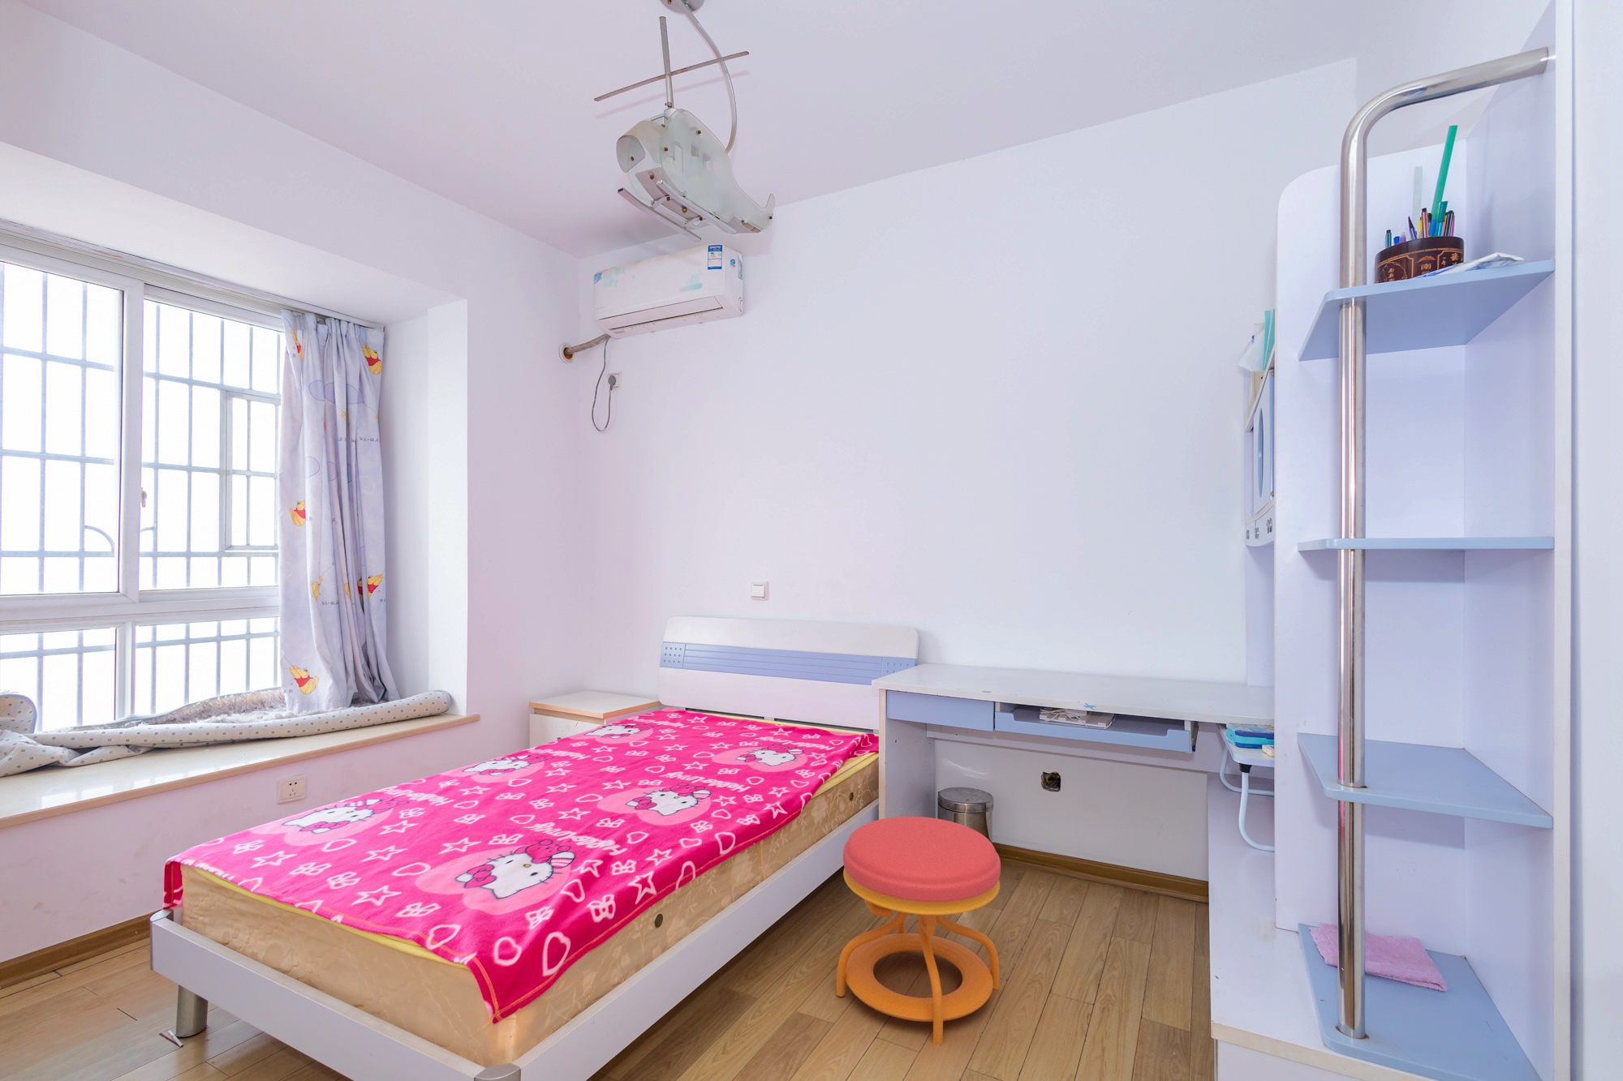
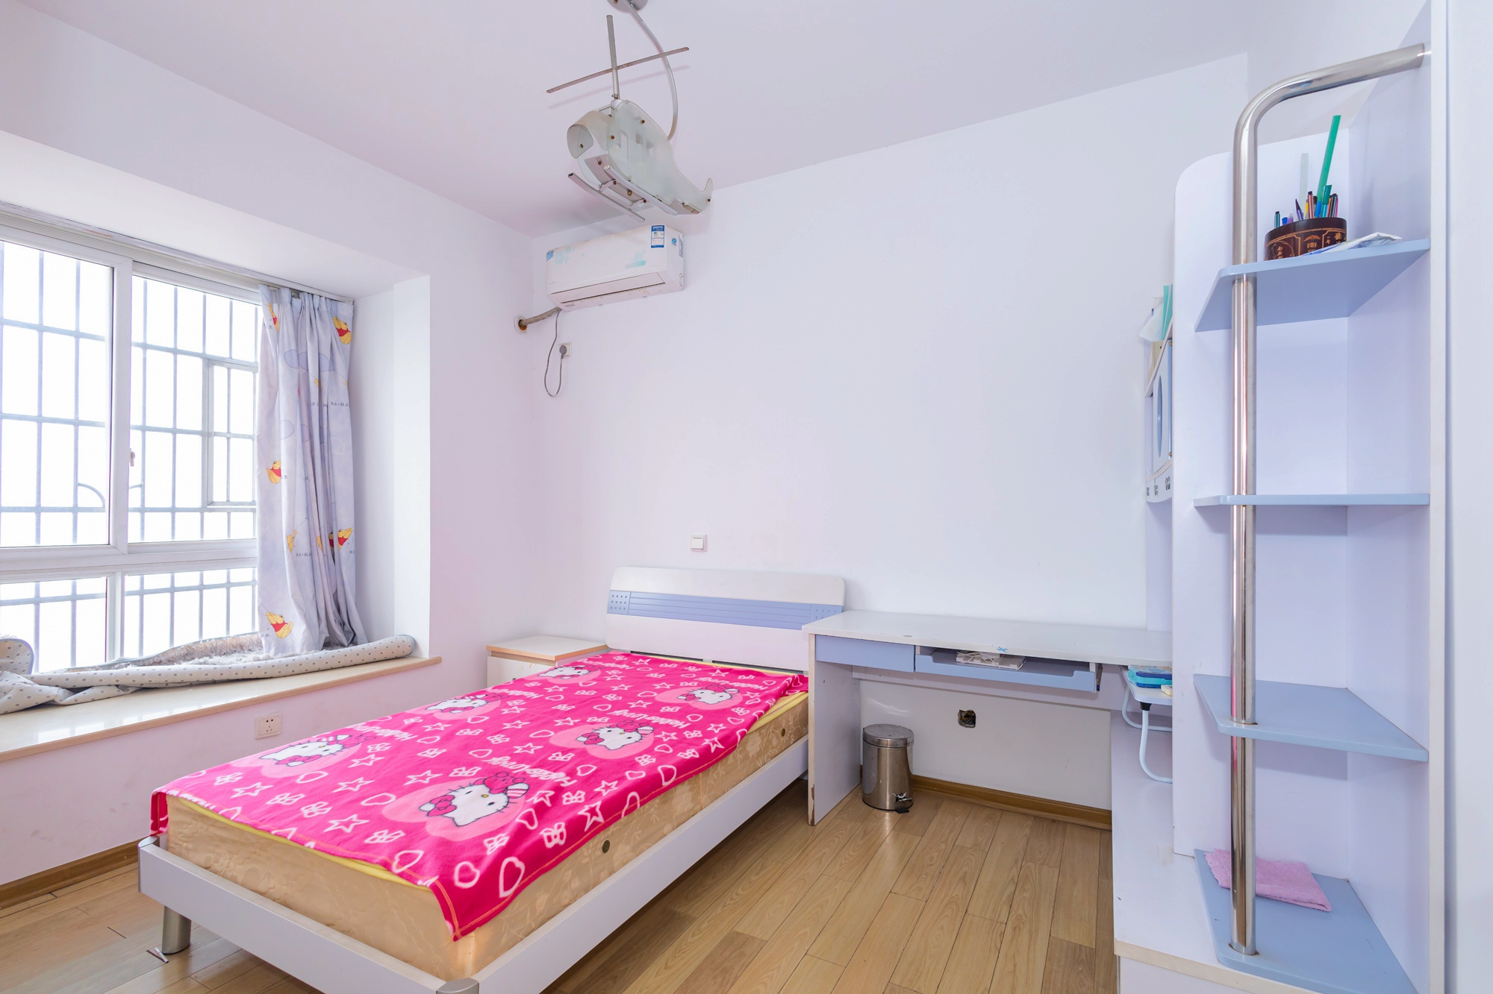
- stool (918, 912)
